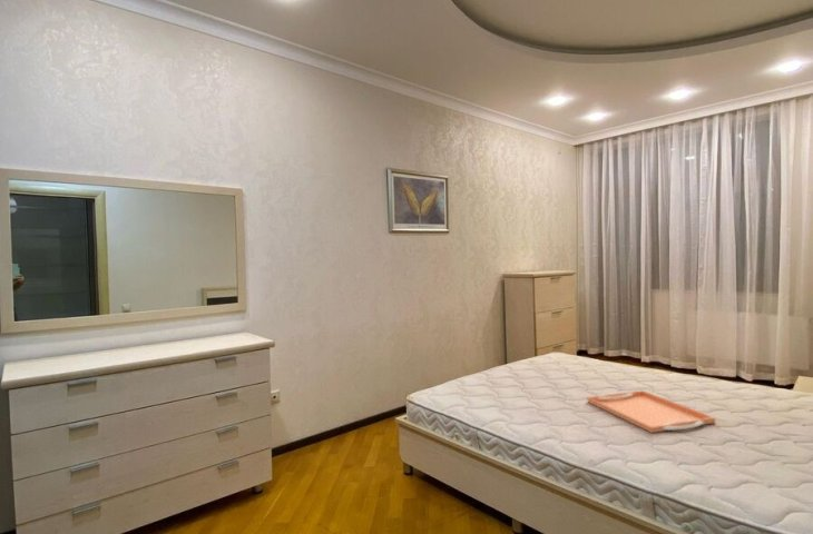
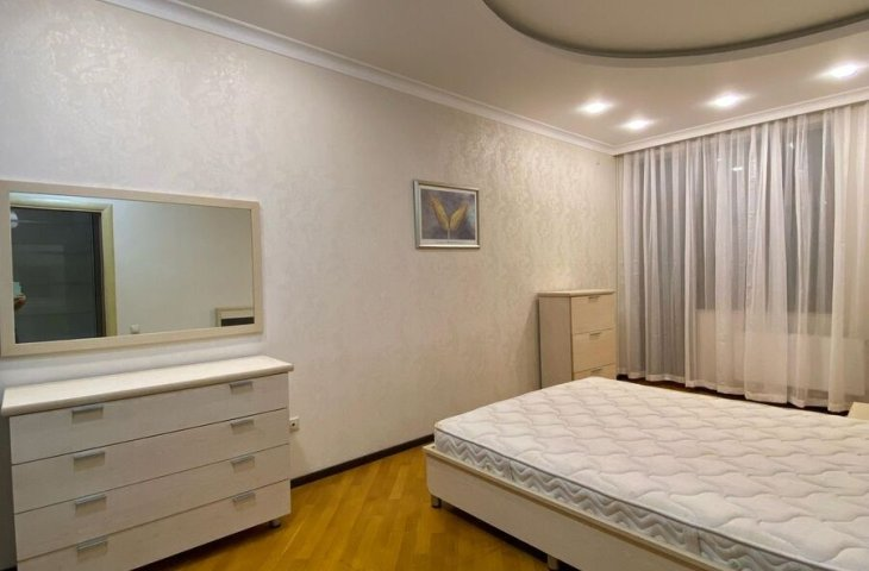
- serving tray (646, 408)
